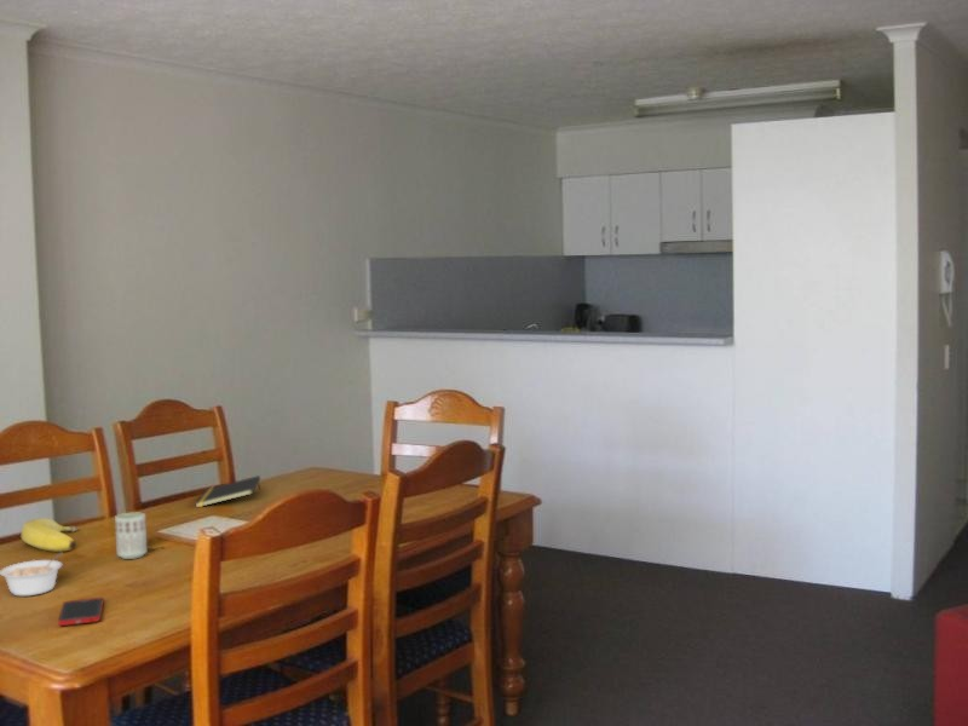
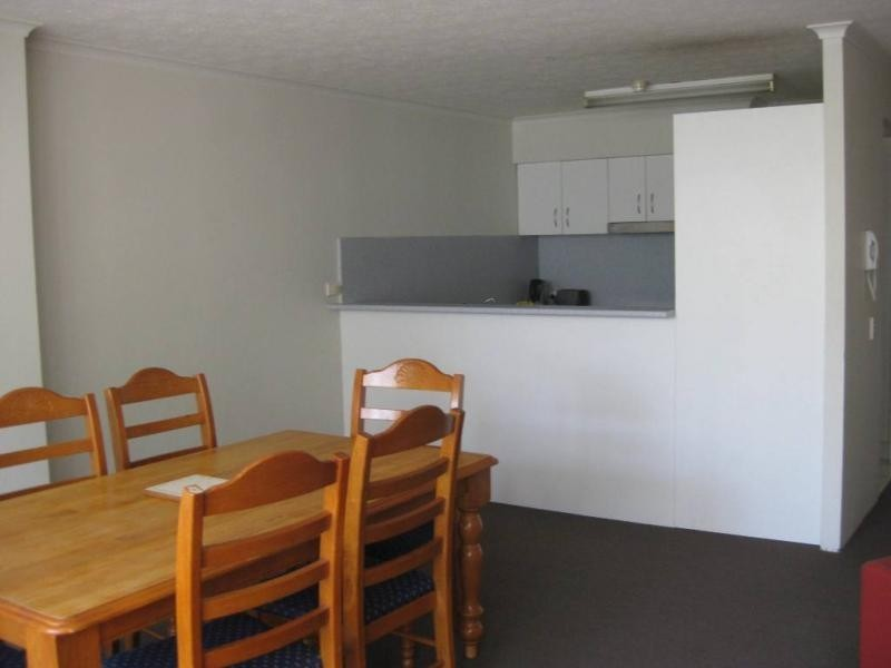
- notepad (229, 490)
- cell phone (81, 611)
- legume (31, 576)
- cup (131, 535)
- banana (62, 530)
